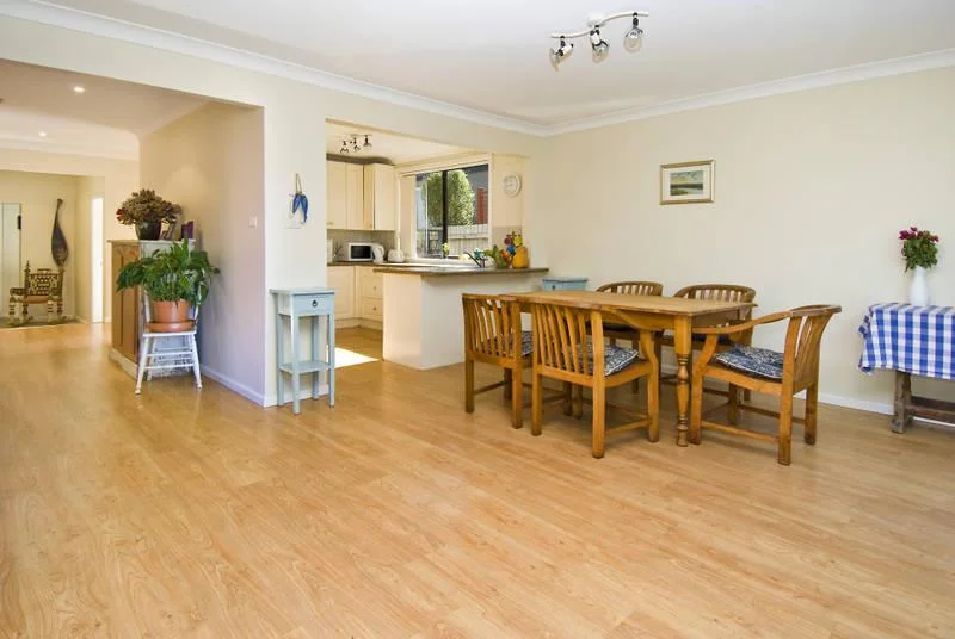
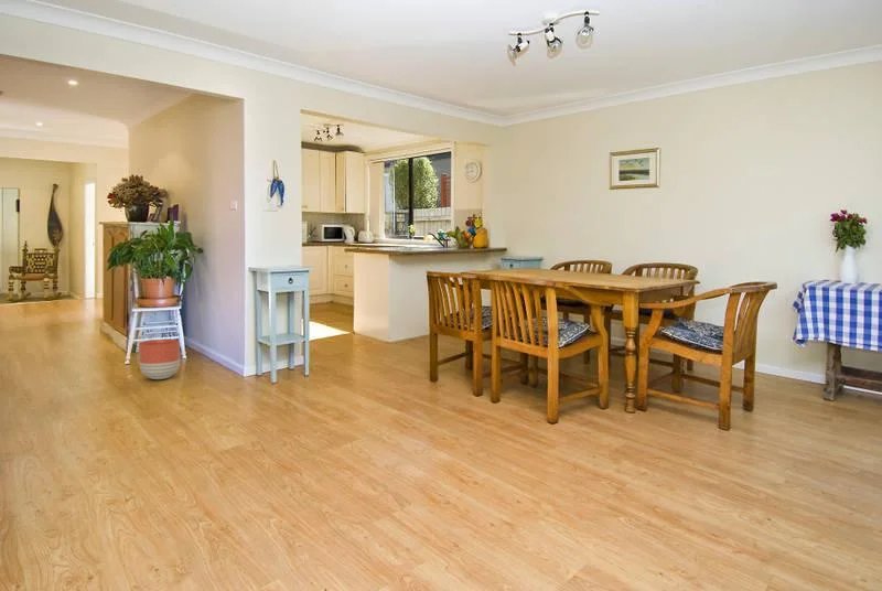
+ planter (159, 359)
